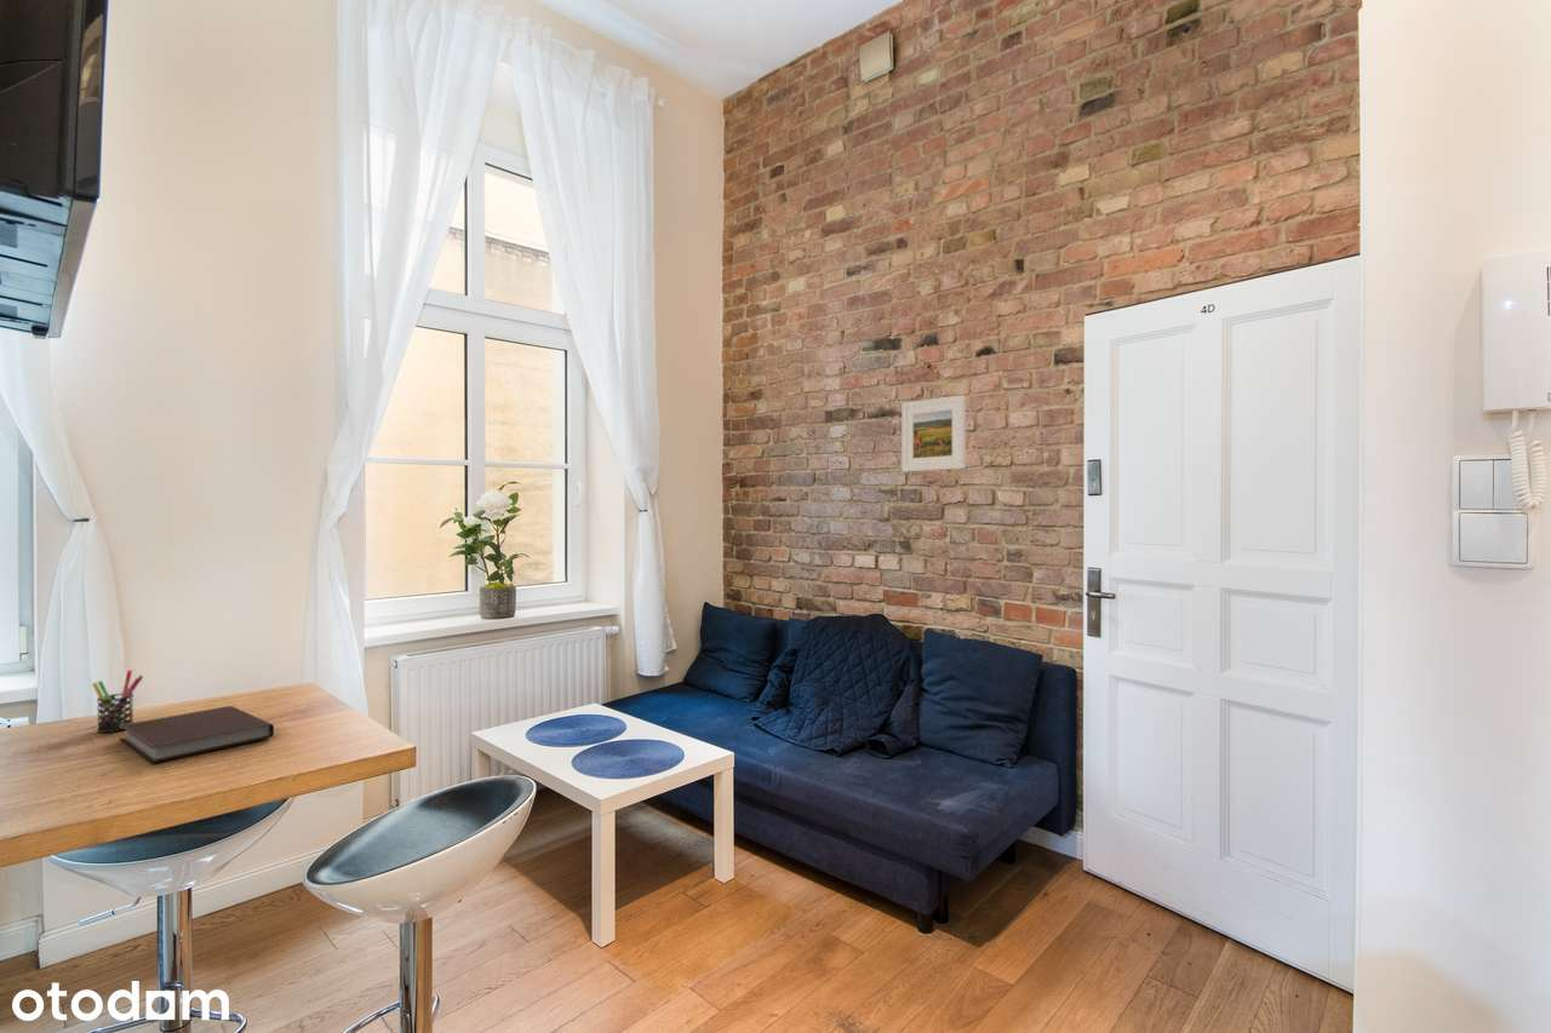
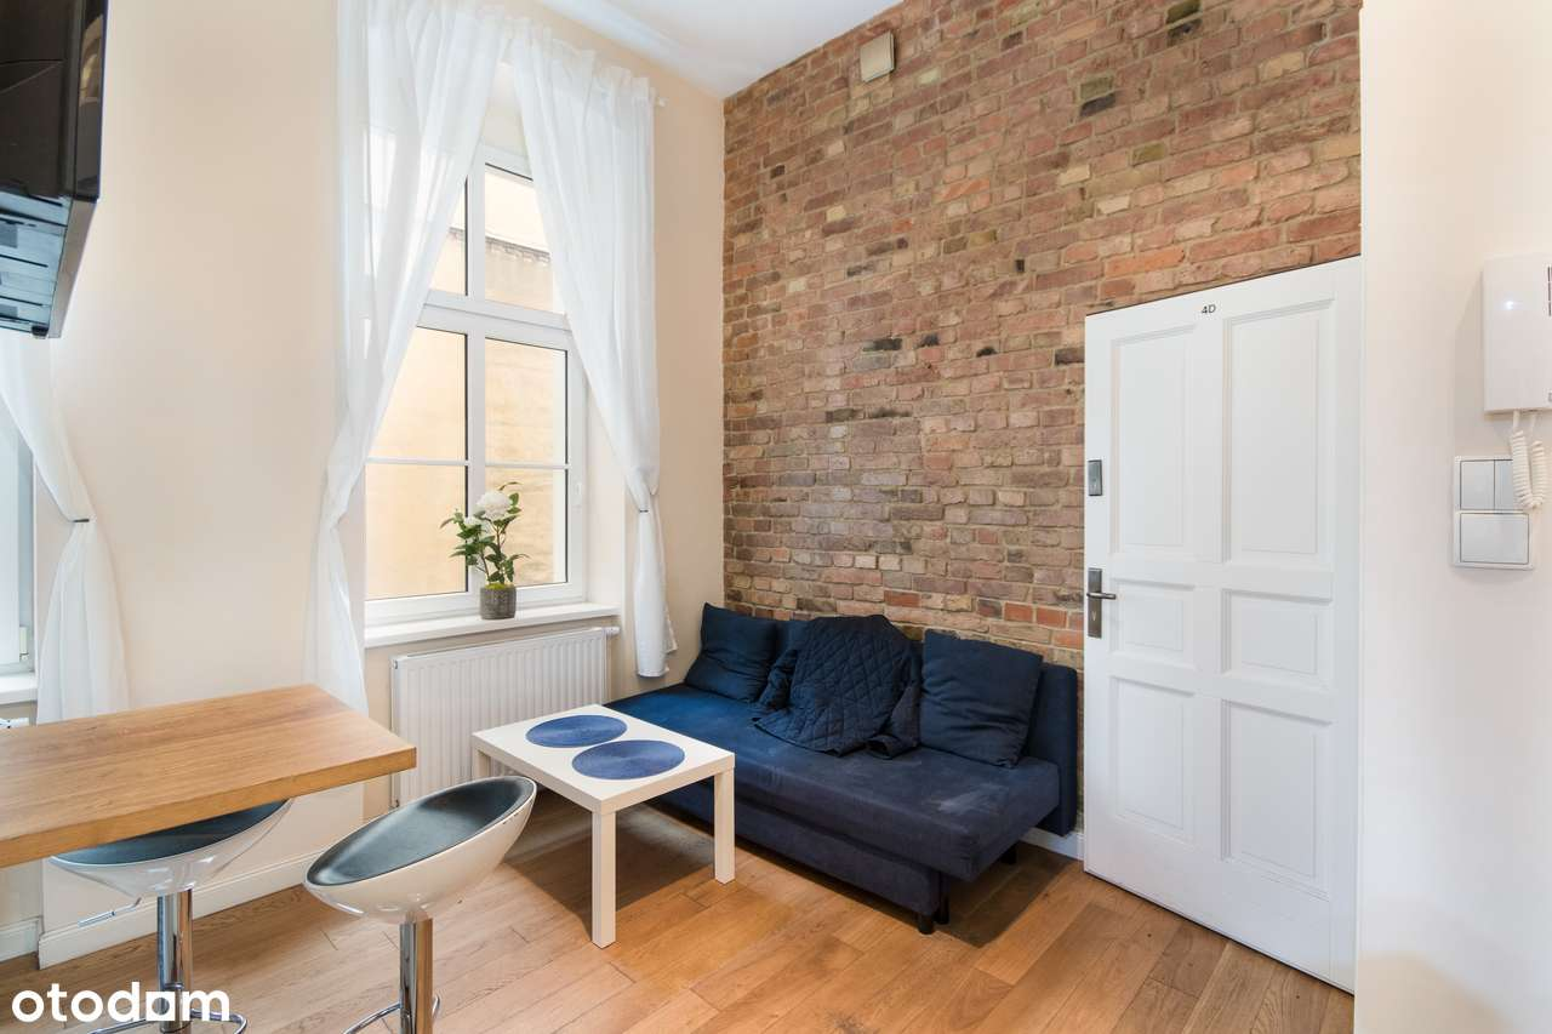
- notebook (196, 730)
- pen holder (114, 699)
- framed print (932, 434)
